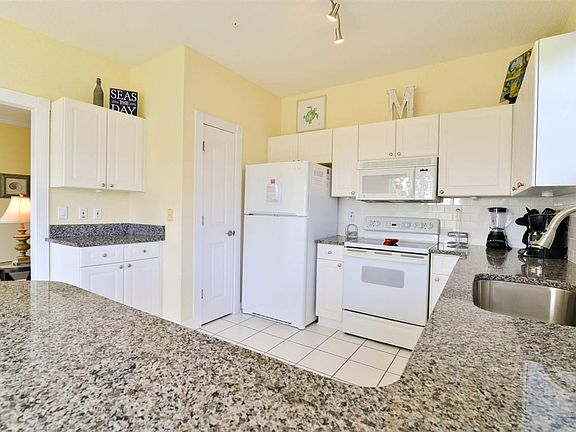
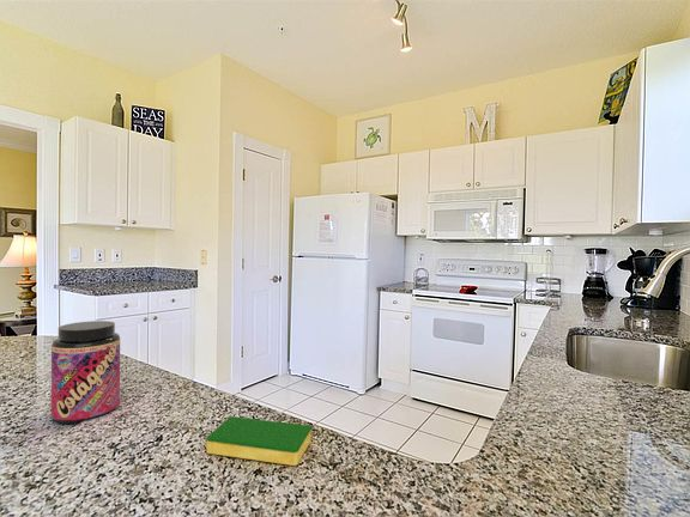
+ dish sponge (260, 438)
+ jar (86, 369)
